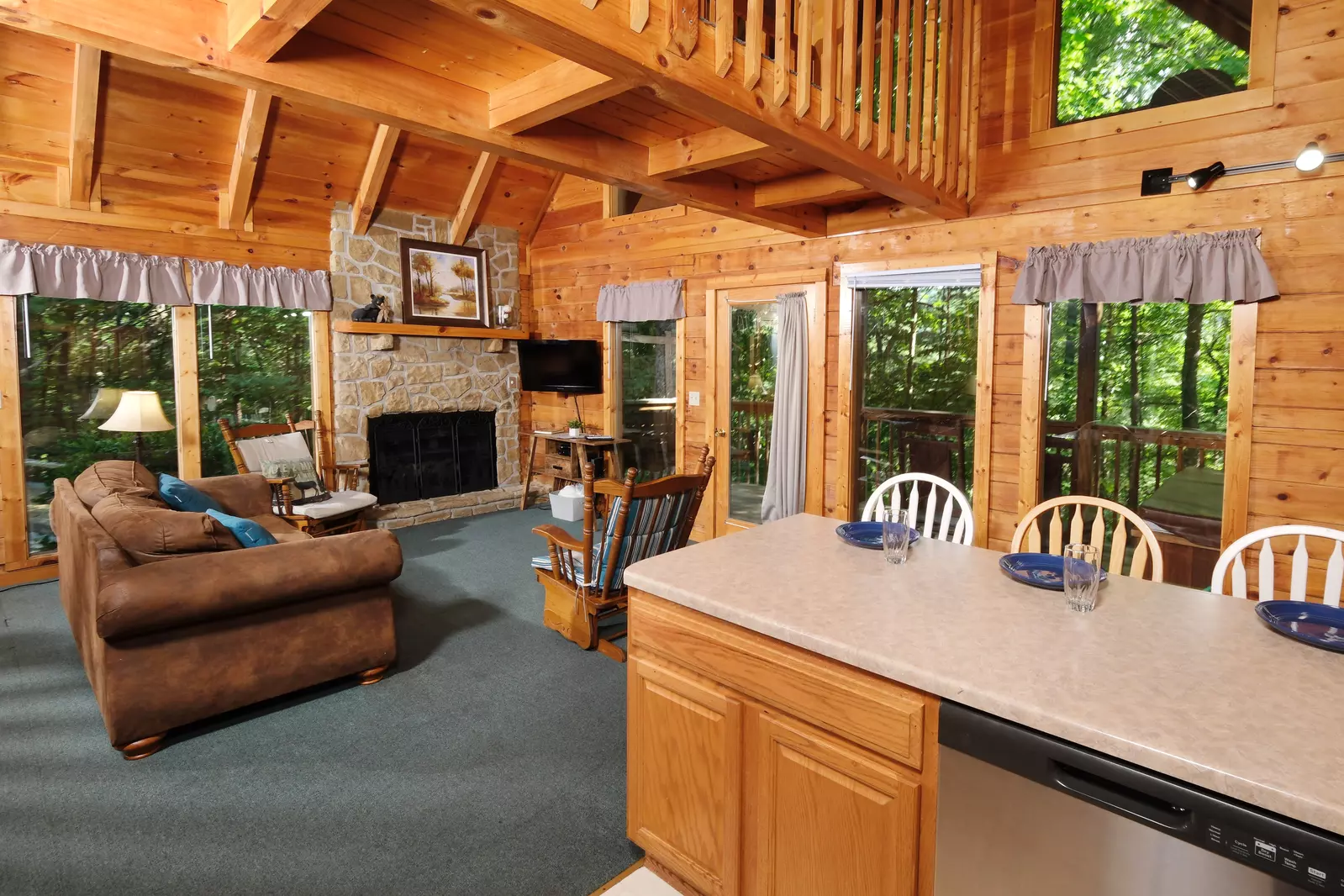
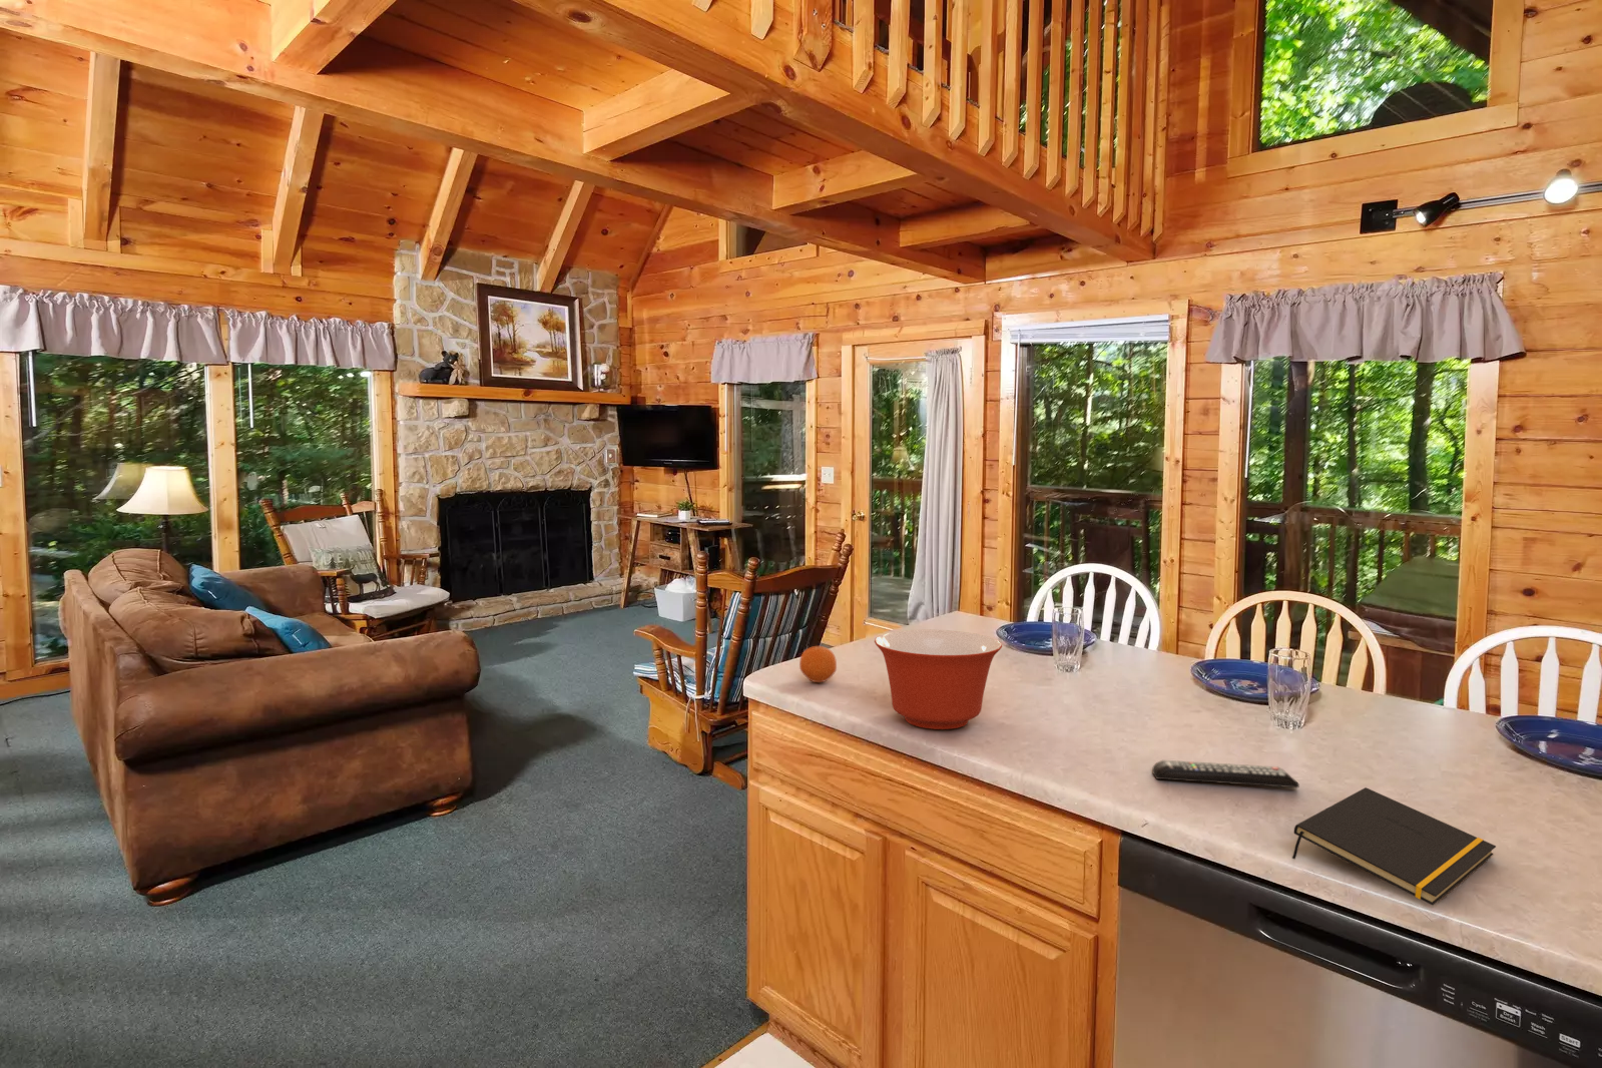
+ mixing bowl (937, 681)
+ fruit (818, 664)
+ remote control (1223, 775)
+ notepad (1395, 839)
